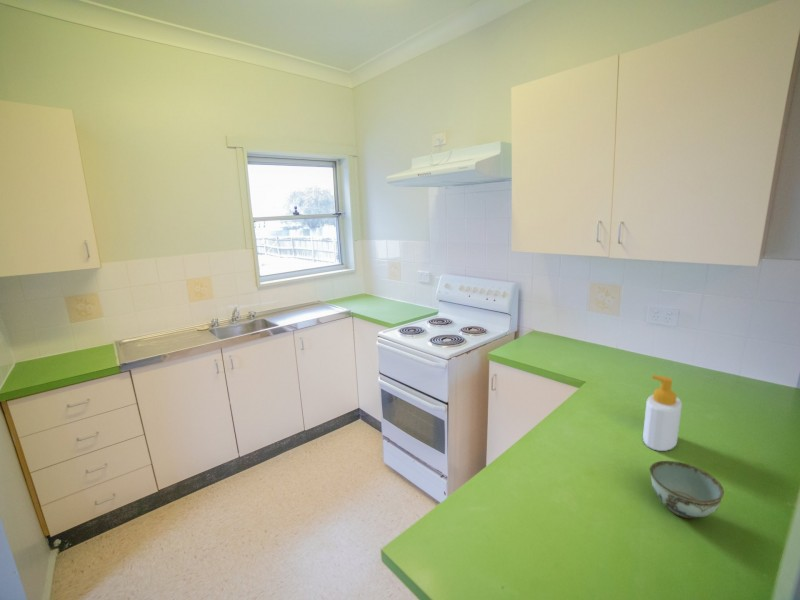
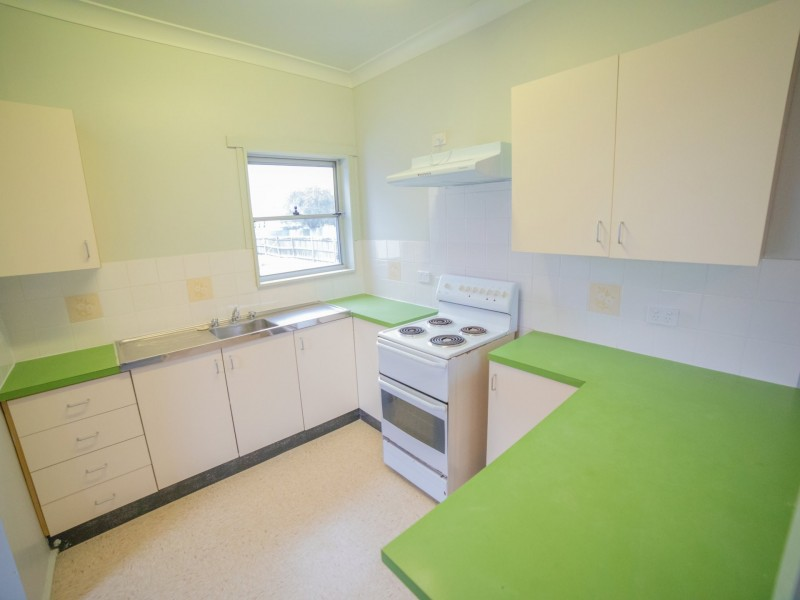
- soap bottle (663, 410)
- bowl (683, 494)
